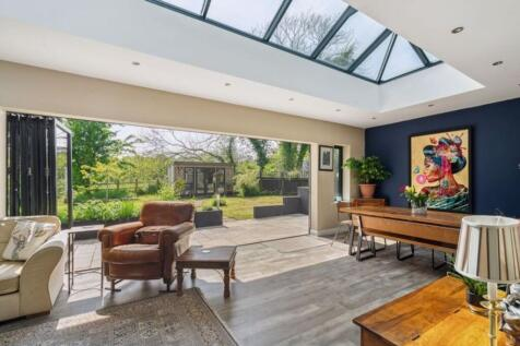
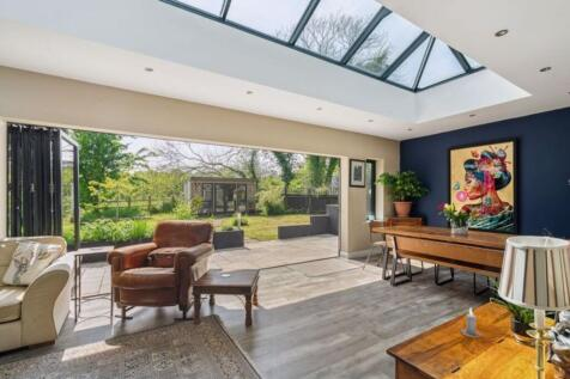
+ candle (471, 320)
